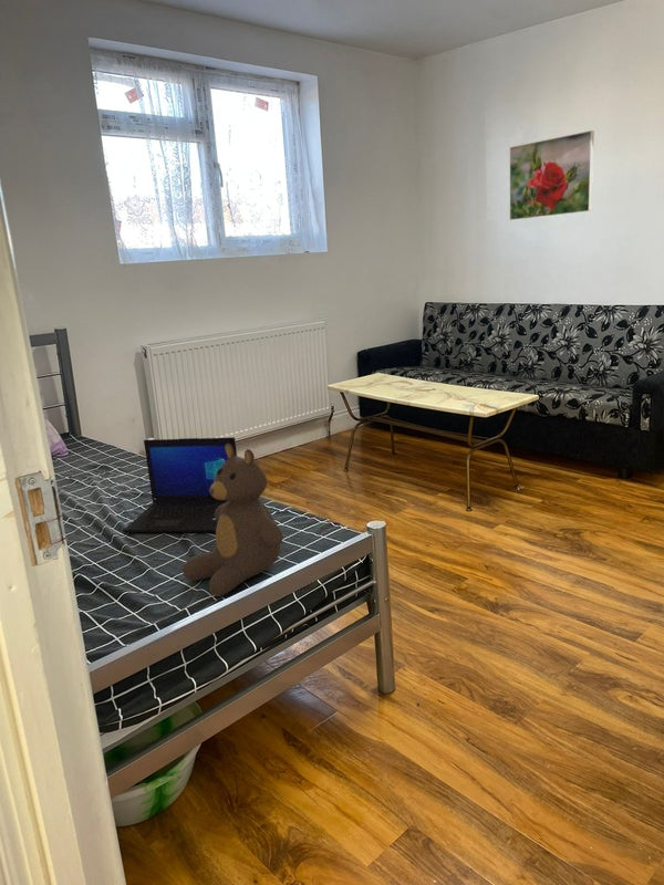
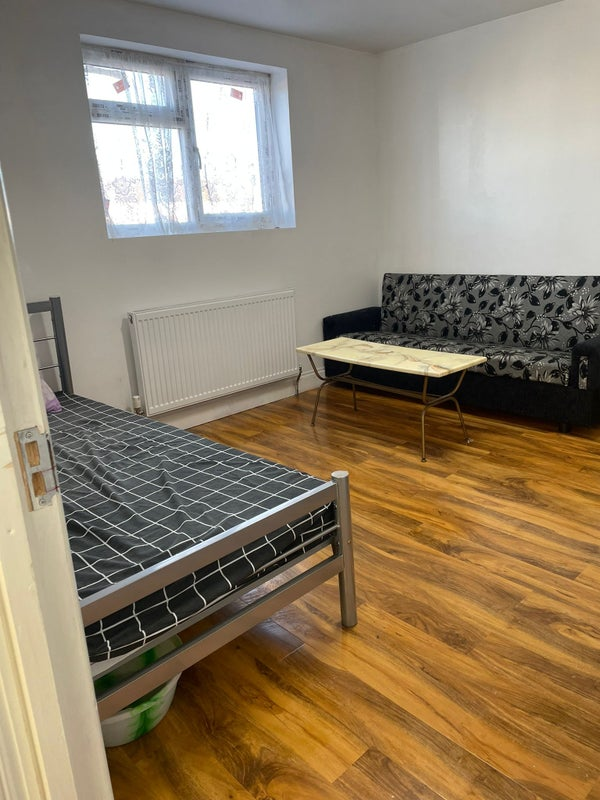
- teddy bear (228, 514)
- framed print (549, 178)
- laptop (180, 483)
